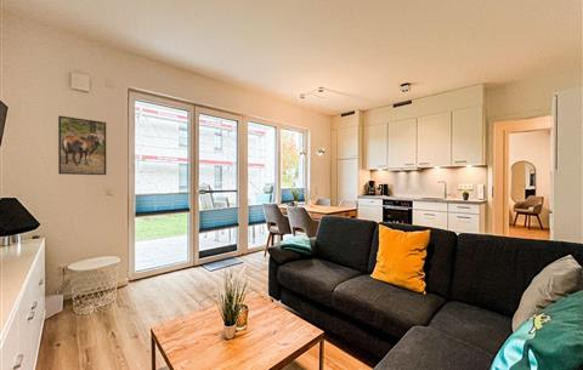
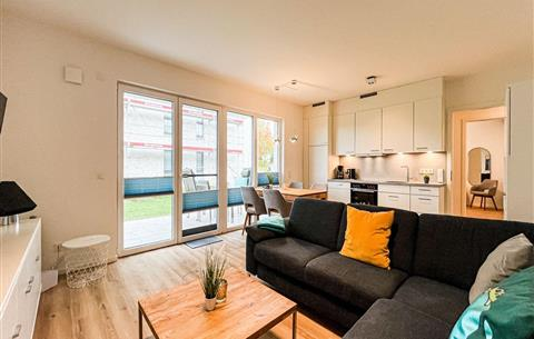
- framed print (83, 147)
